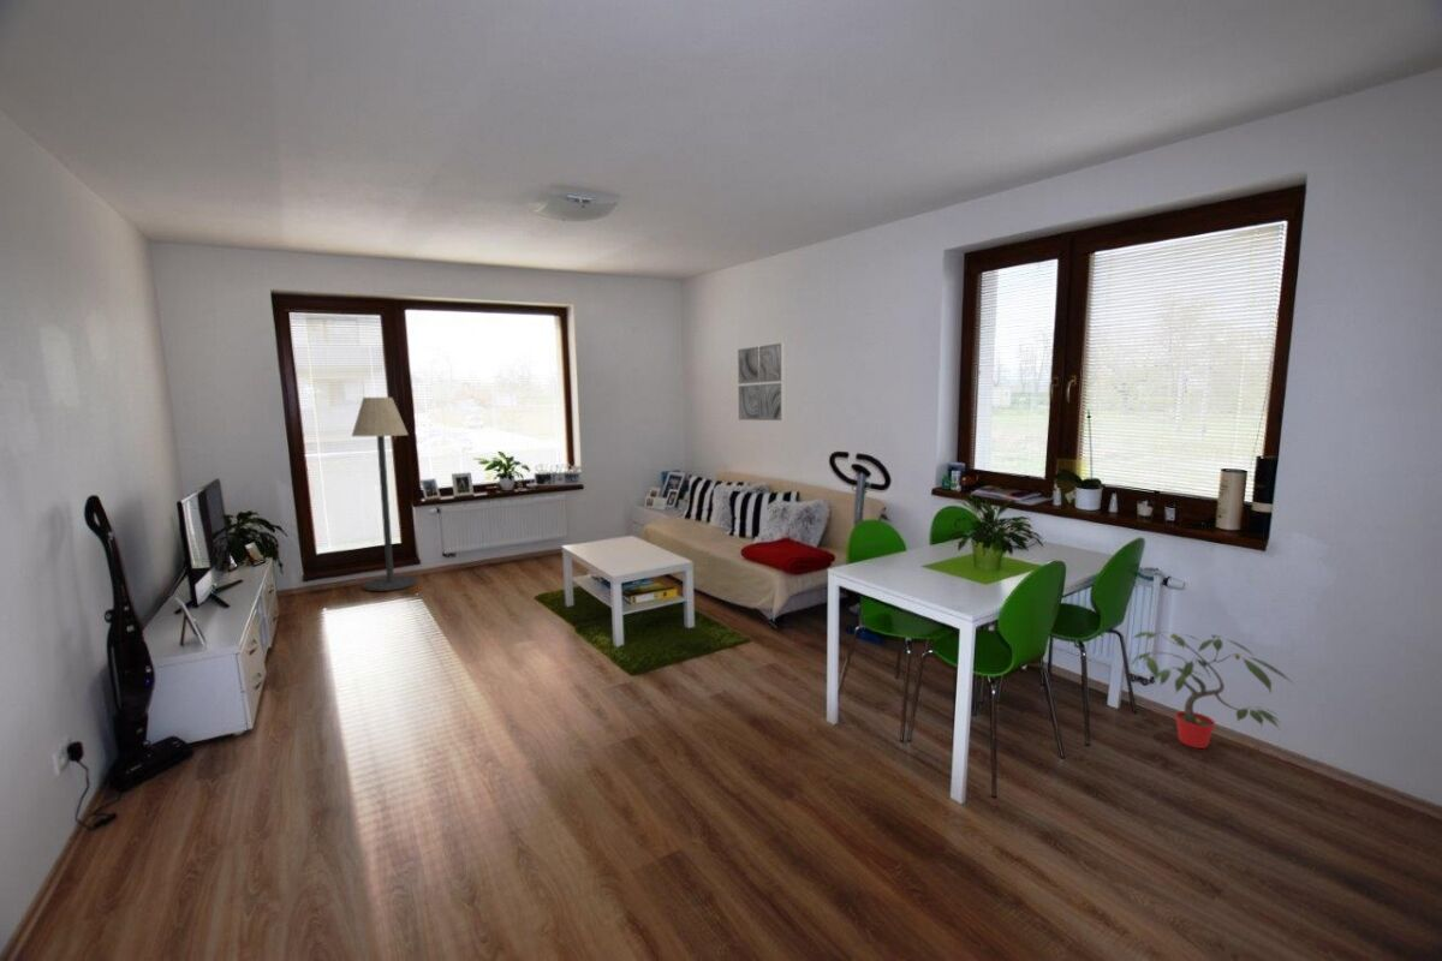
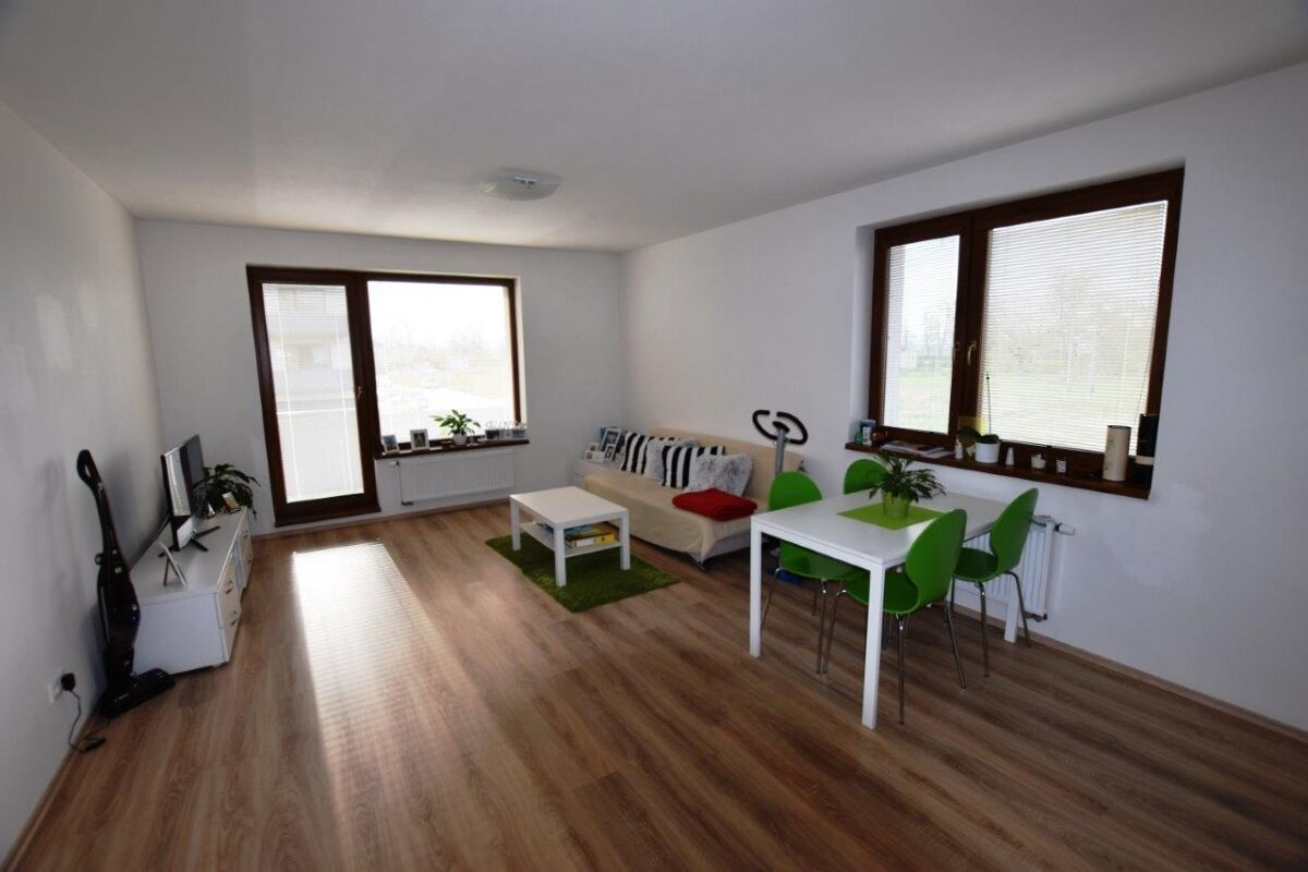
- floor lamp (383, 491)
- potted plant (1200, 691)
- wall art (759, 384)
